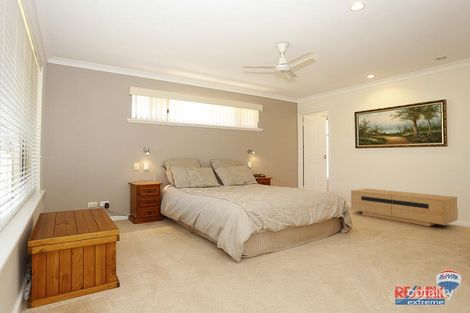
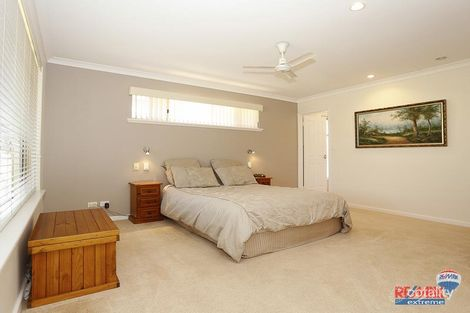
- media console (399, 205)
